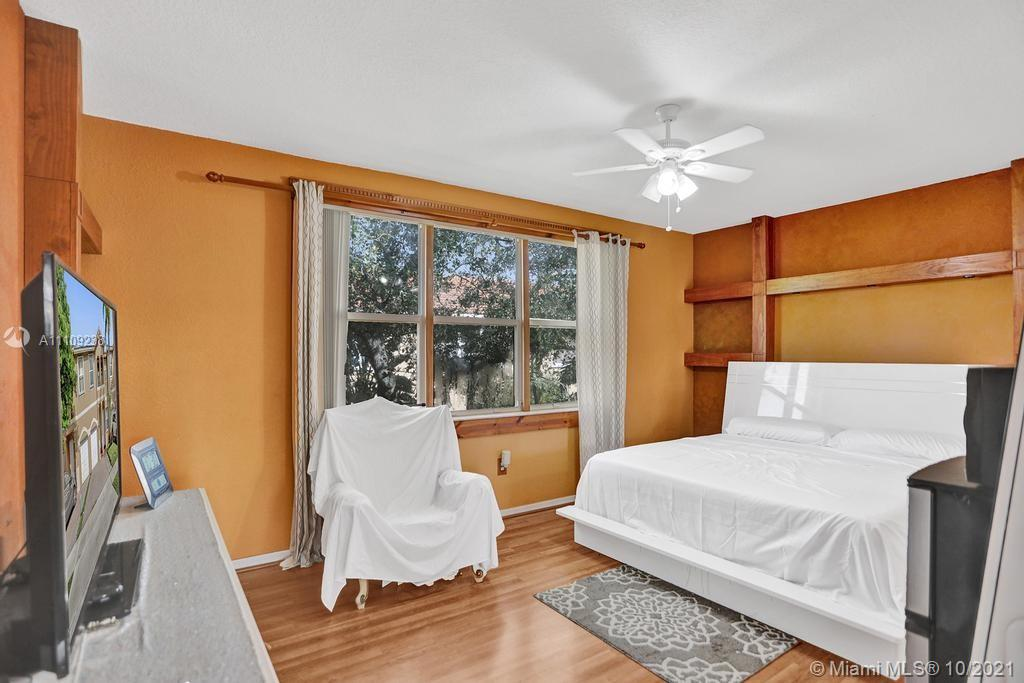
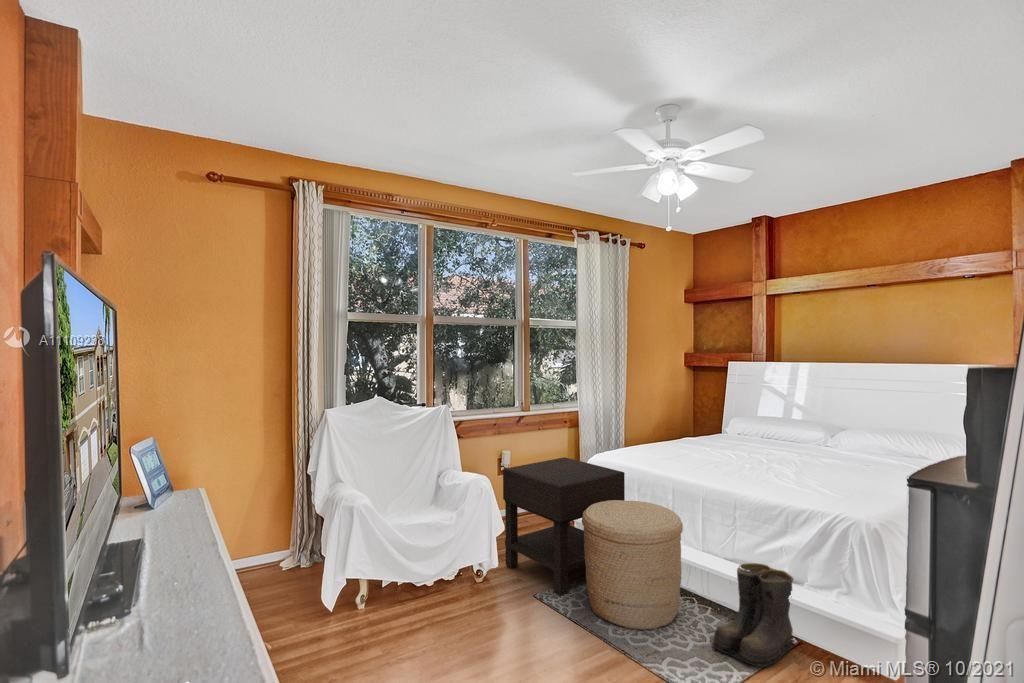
+ basket (631, 559)
+ boots (754, 610)
+ nightstand (563, 518)
